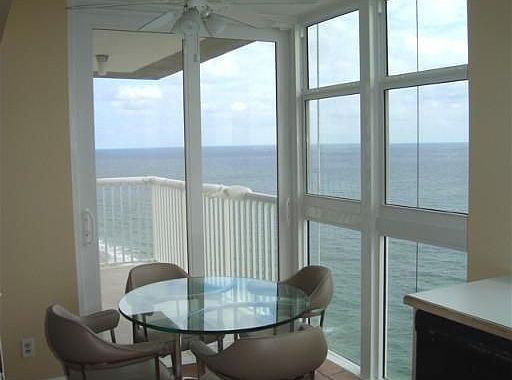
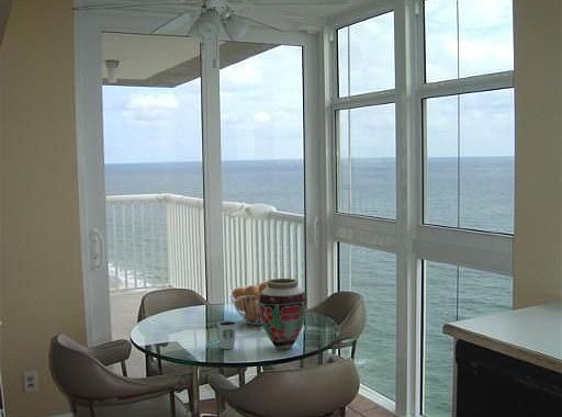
+ fruit basket (257, 302)
+ dixie cup (227, 335)
+ vase (282, 314)
